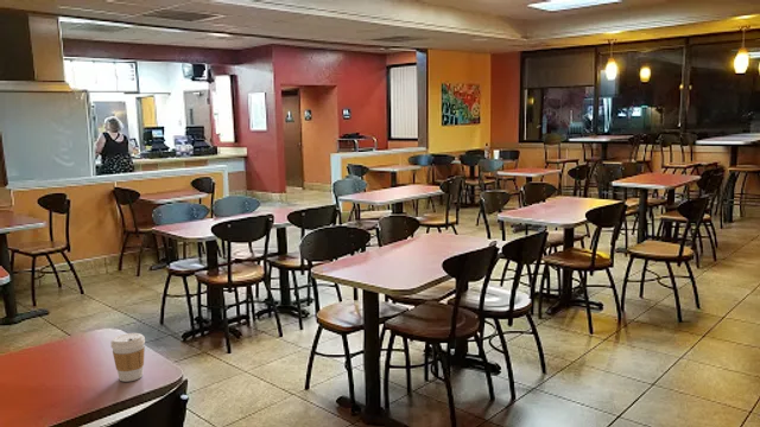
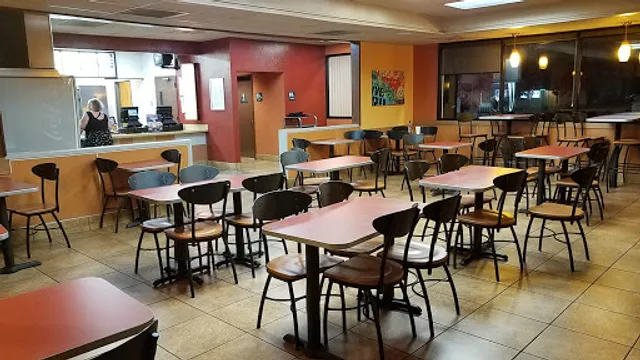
- coffee cup (128, 356)
